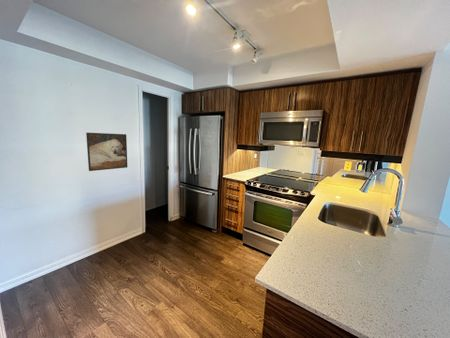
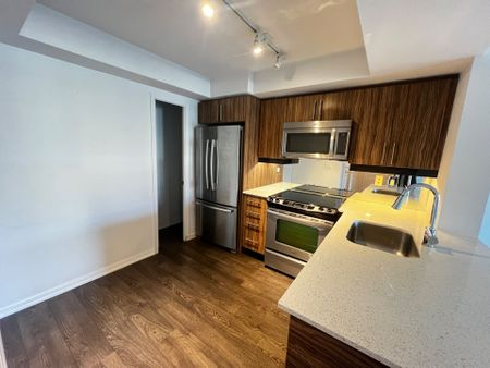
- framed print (108, 151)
